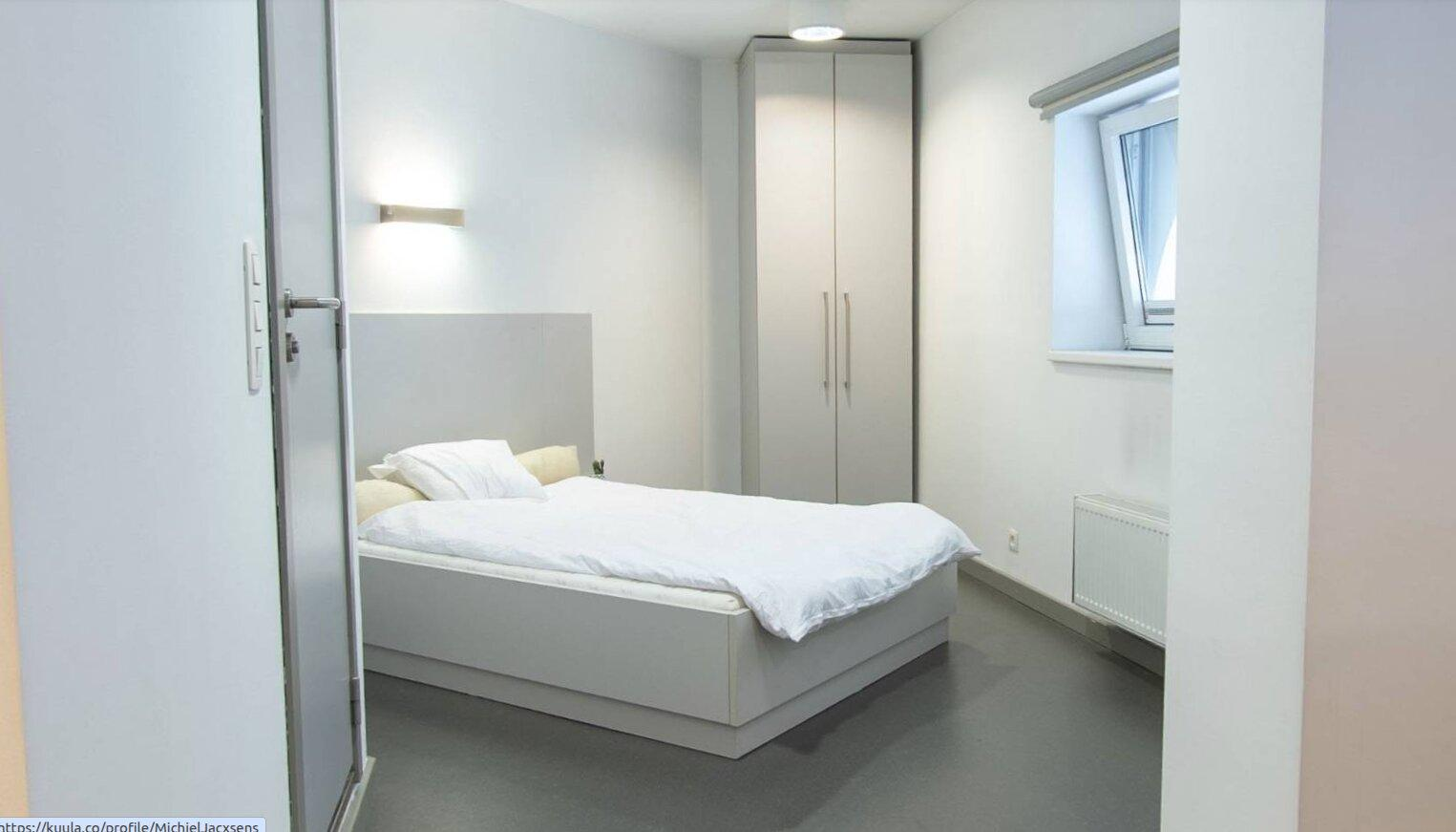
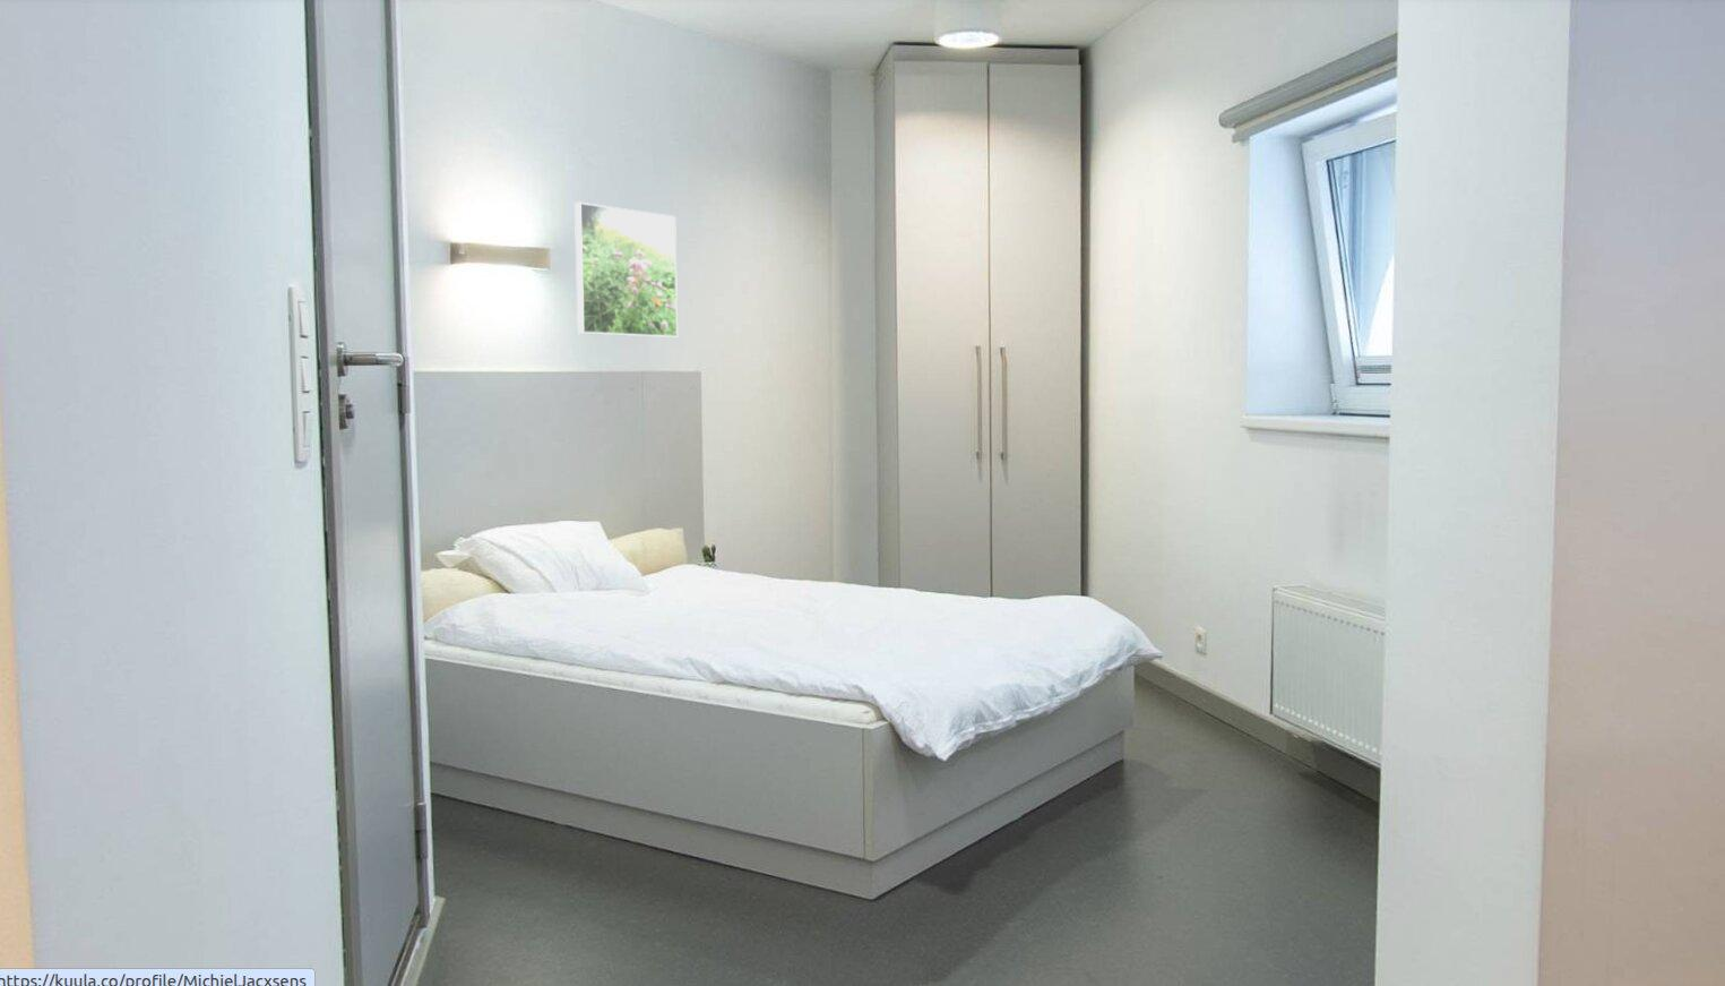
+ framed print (628, 273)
